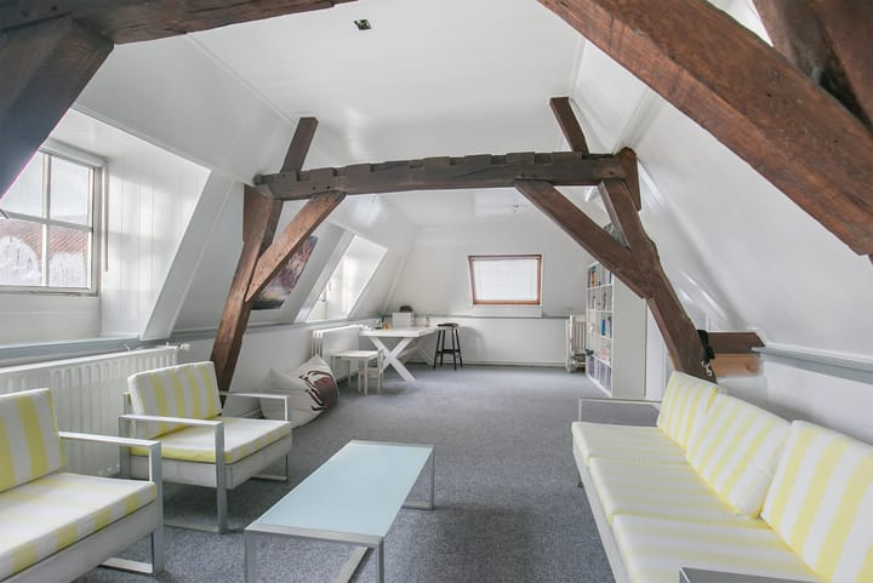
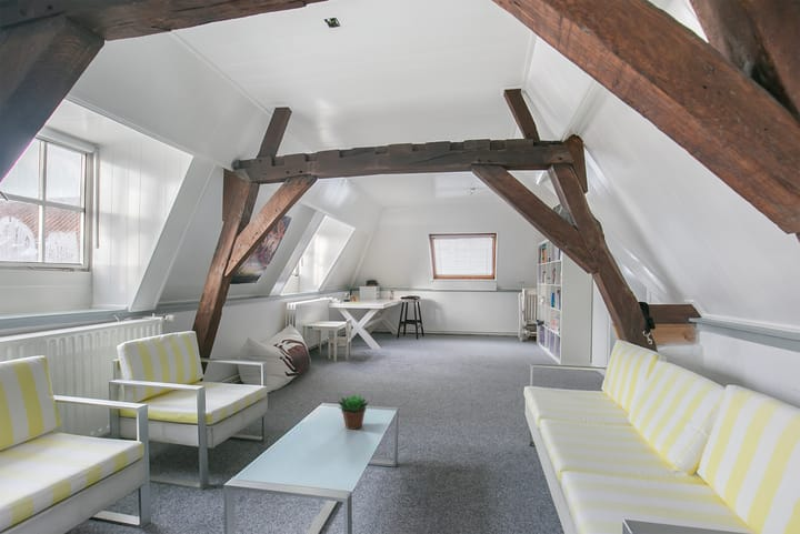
+ succulent plant (352, 411)
